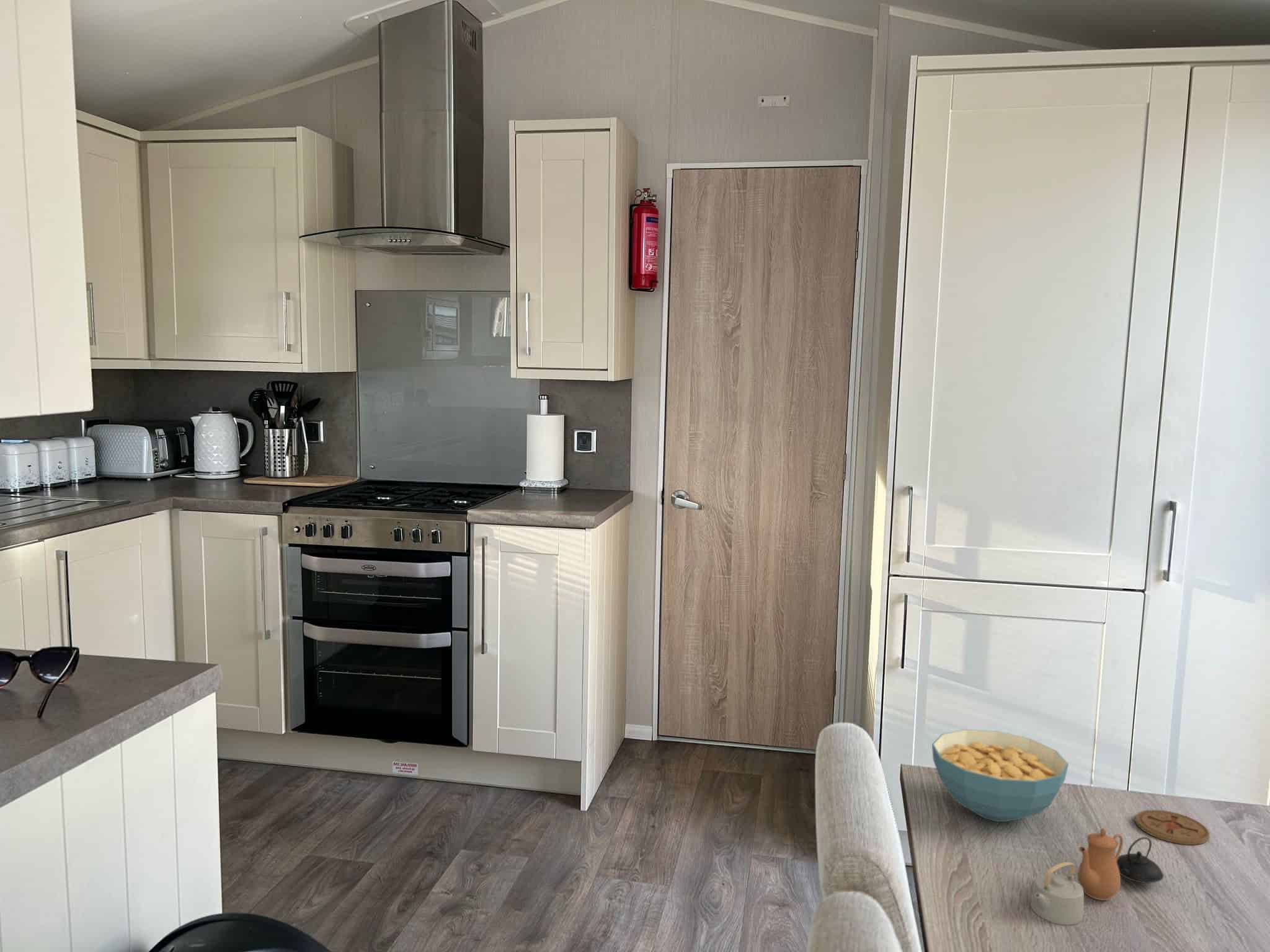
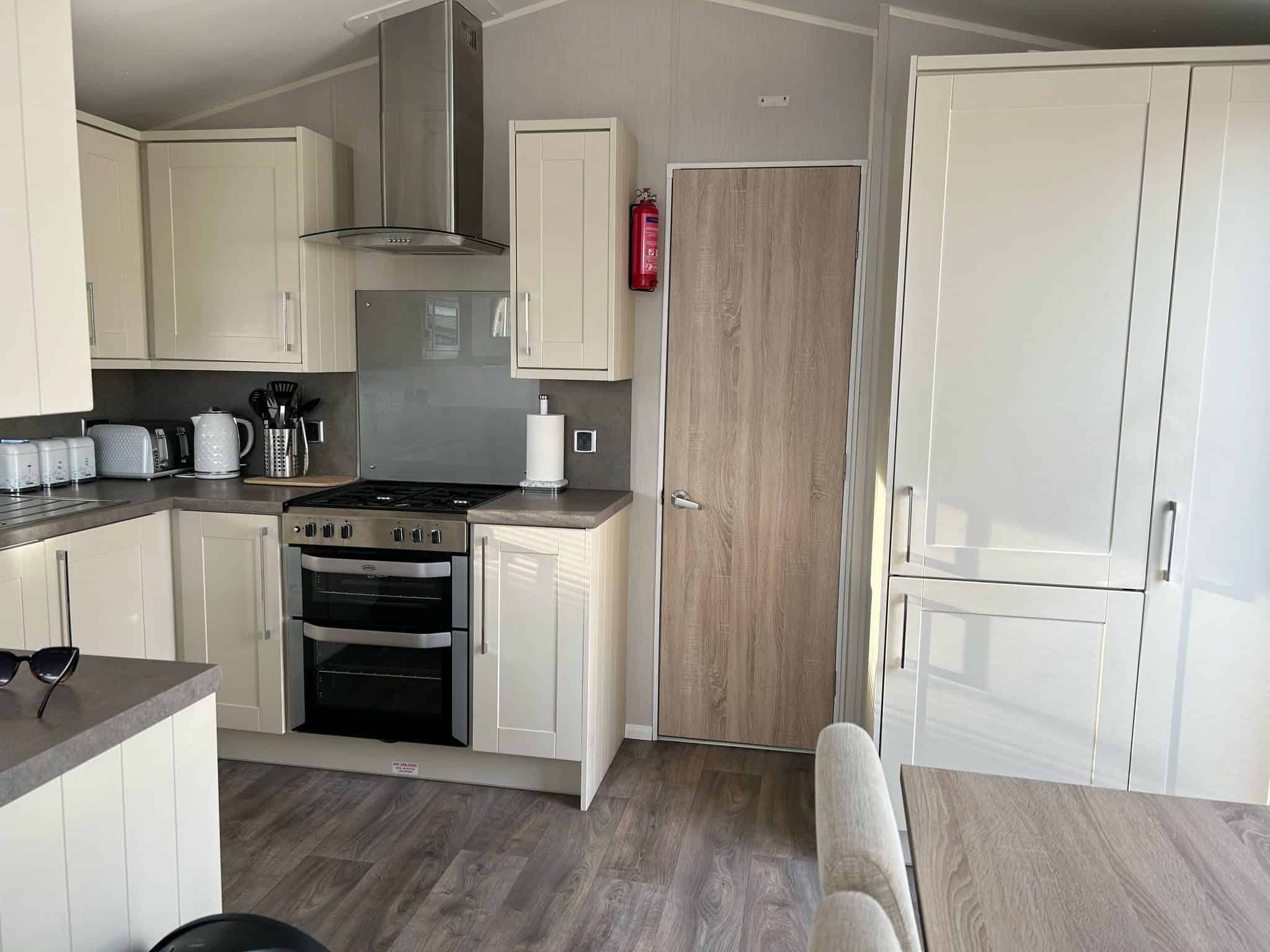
- coaster (1171, 826)
- cereal bowl (997, 783)
- teapot (1098, 862)
